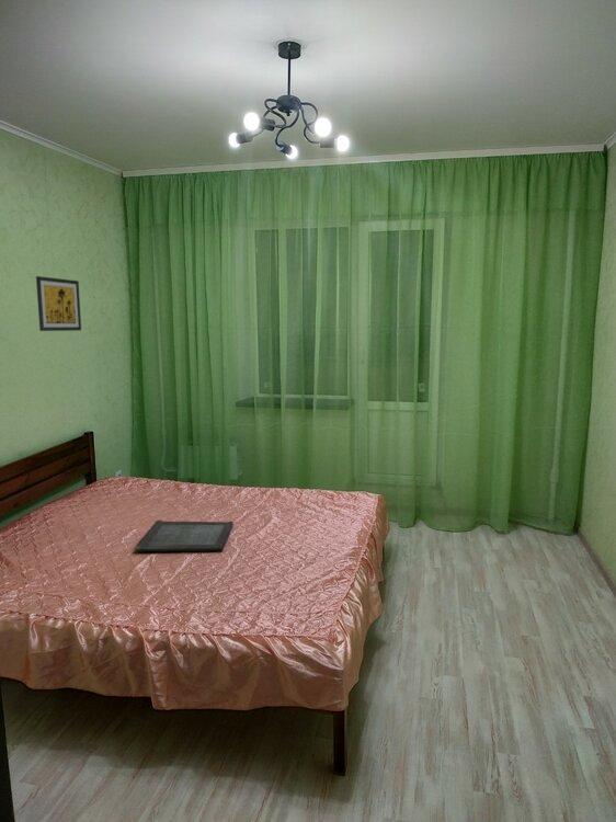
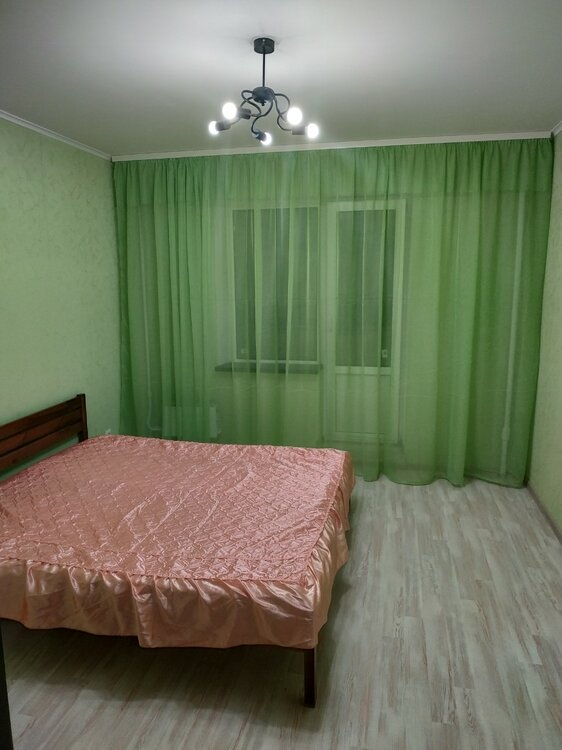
- serving tray (186, 535)
- wall art (59, 305)
